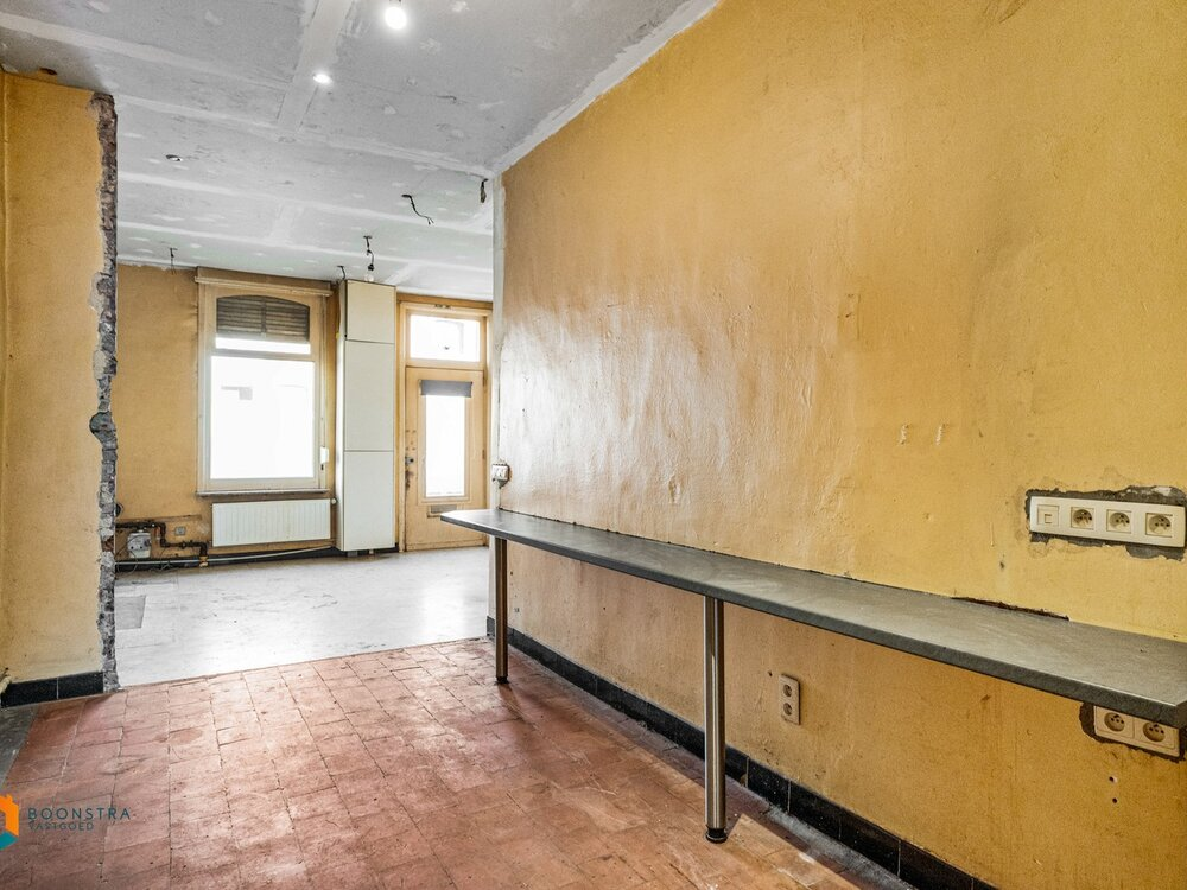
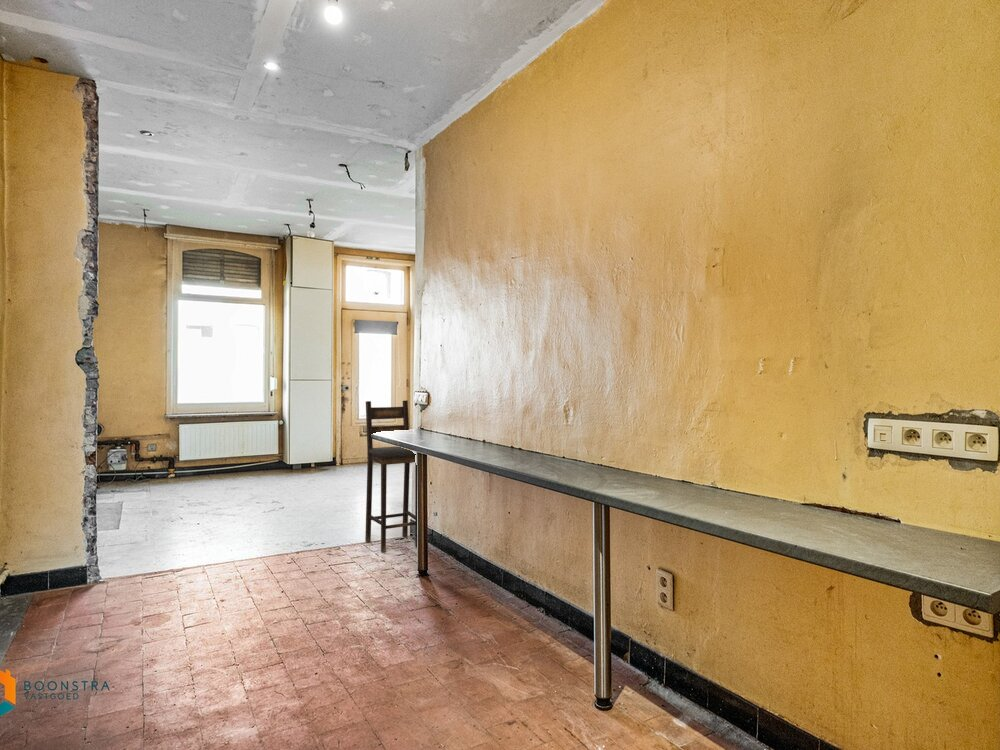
+ bar stool (386, 472)
